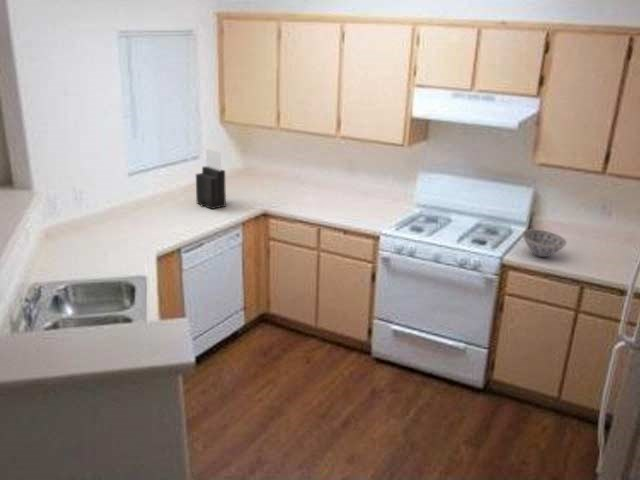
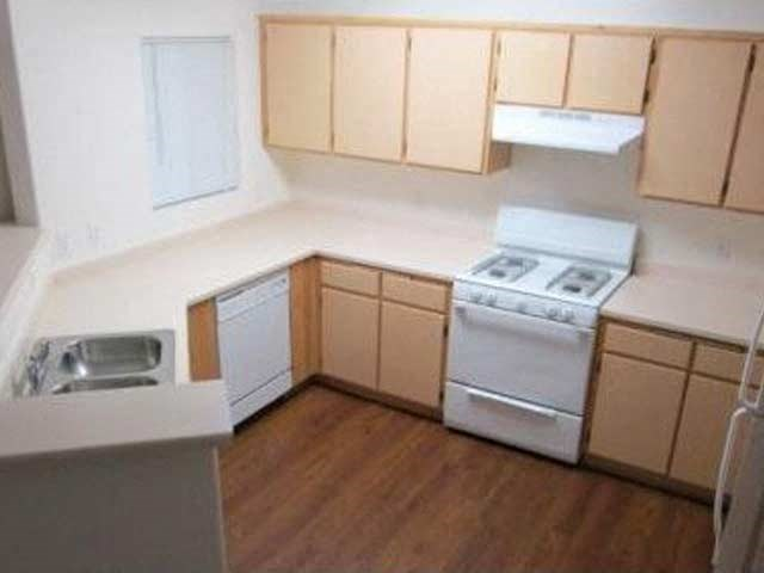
- bowl (543, 245)
- knife block (208, 178)
